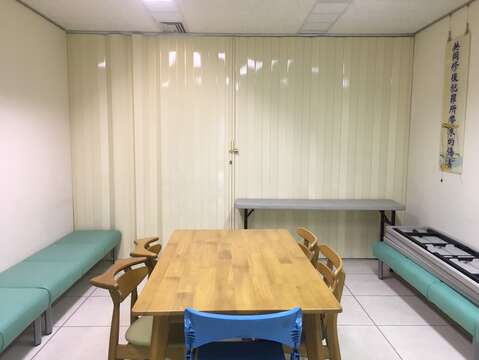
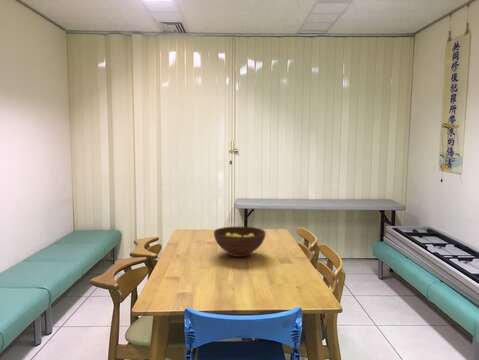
+ fruit bowl (239, 243)
